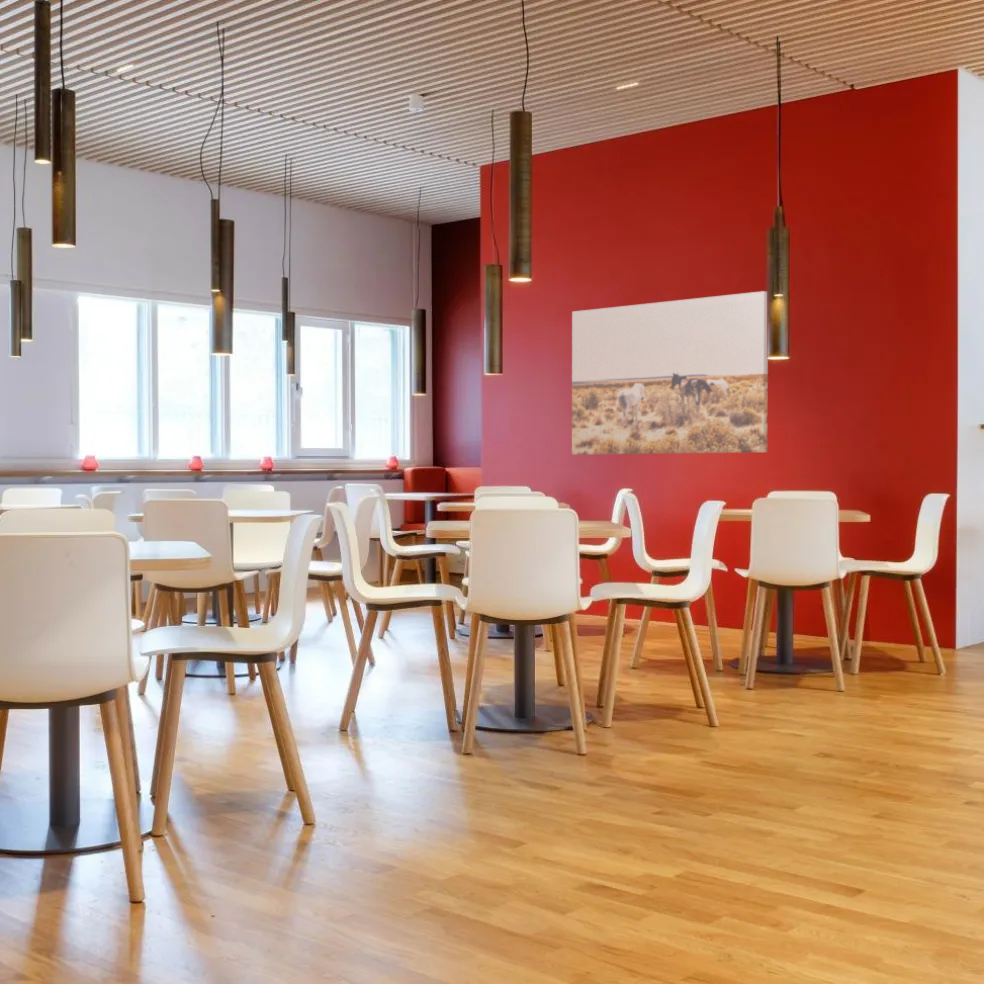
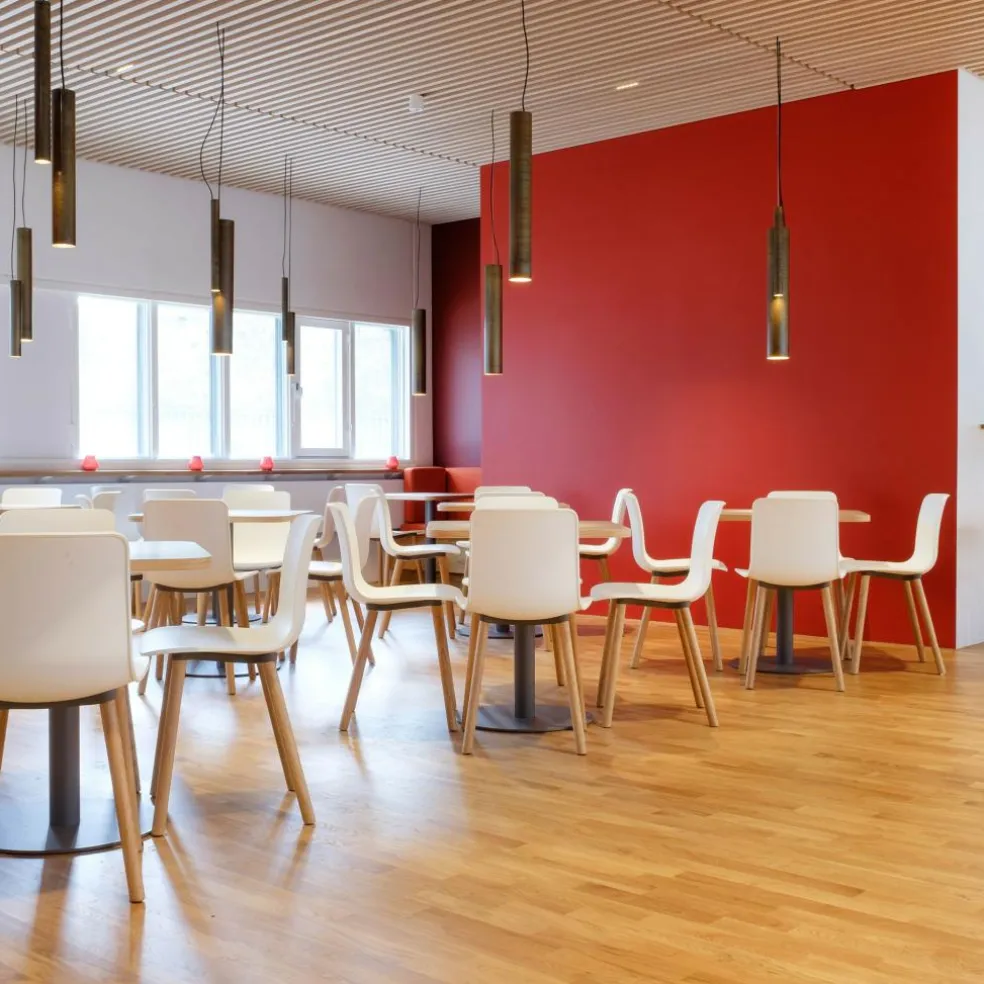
- wall art (664, 377)
